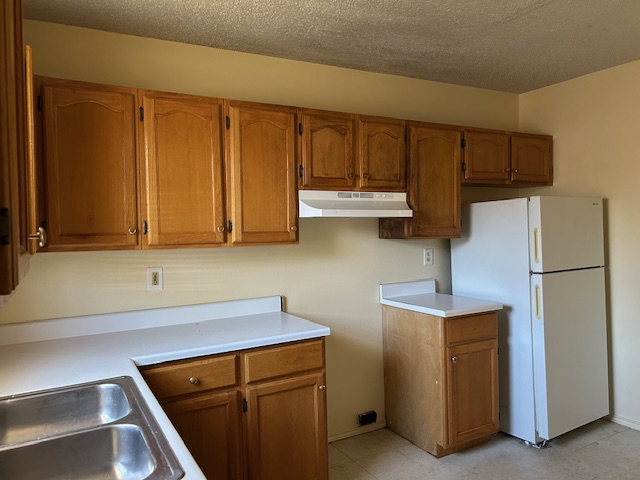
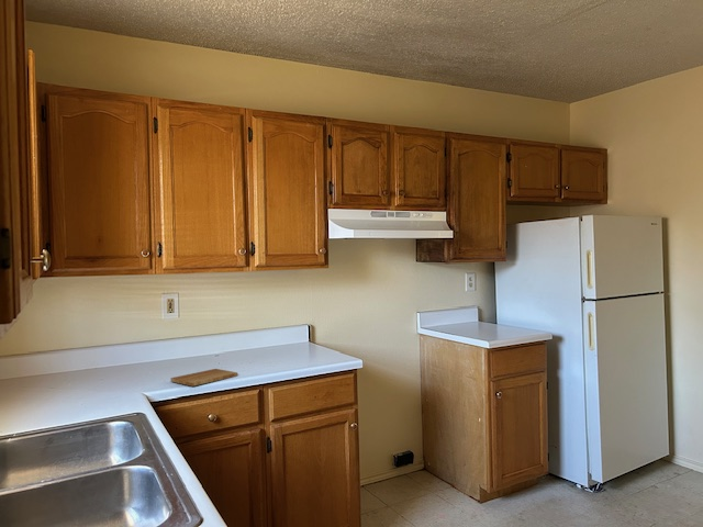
+ cutting board (204, 377)
